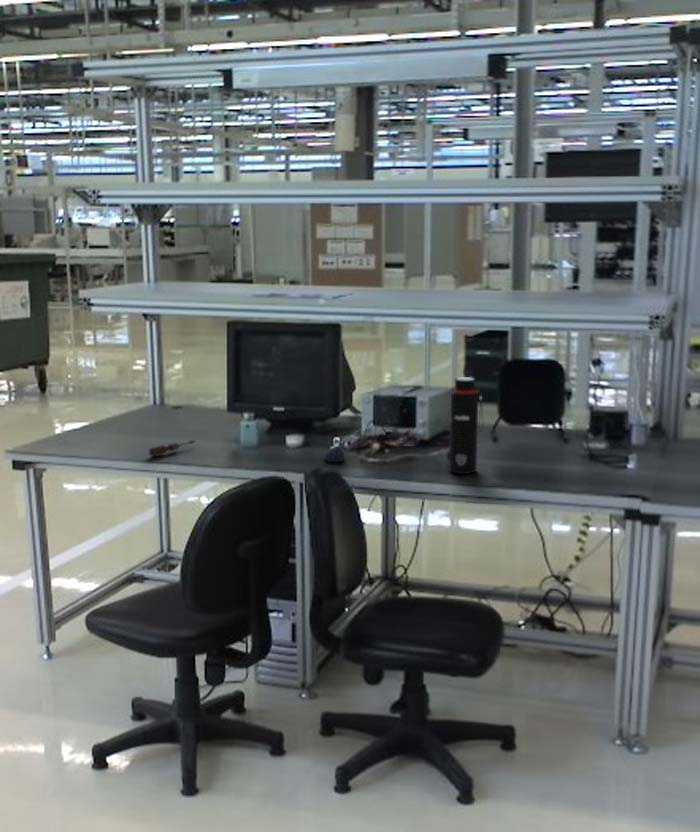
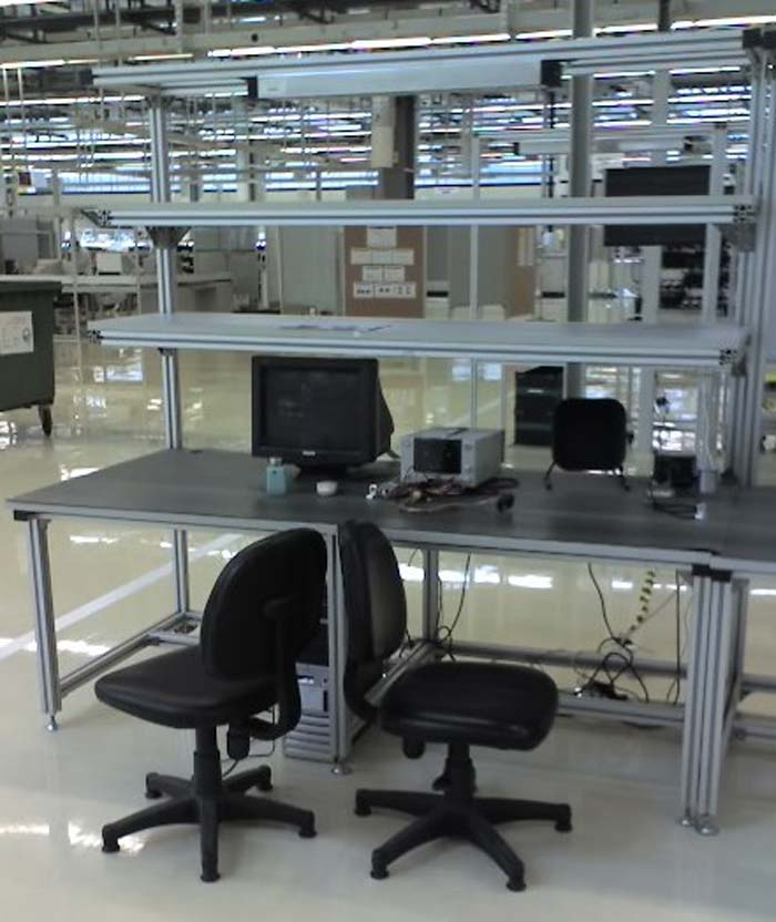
- screwdriver (173, 446)
- computer mouse (334, 452)
- water bottle (466, 425)
